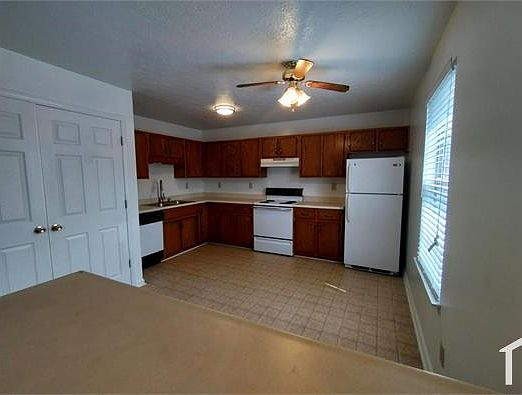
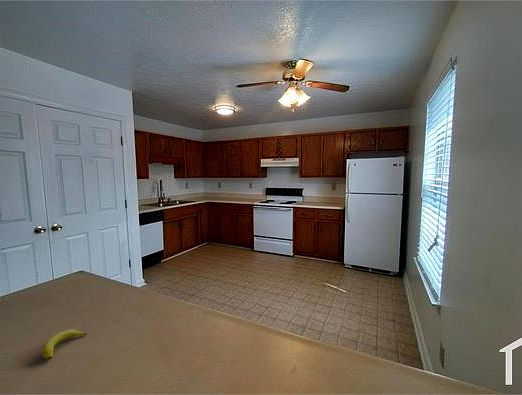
+ banana (60, 340)
